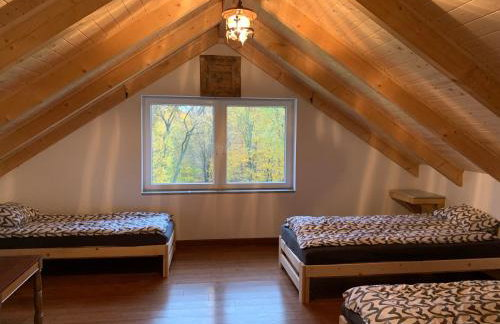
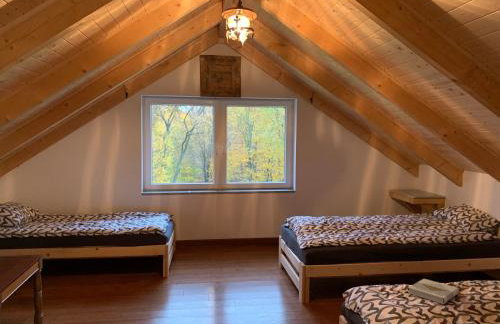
+ book (433, 290)
